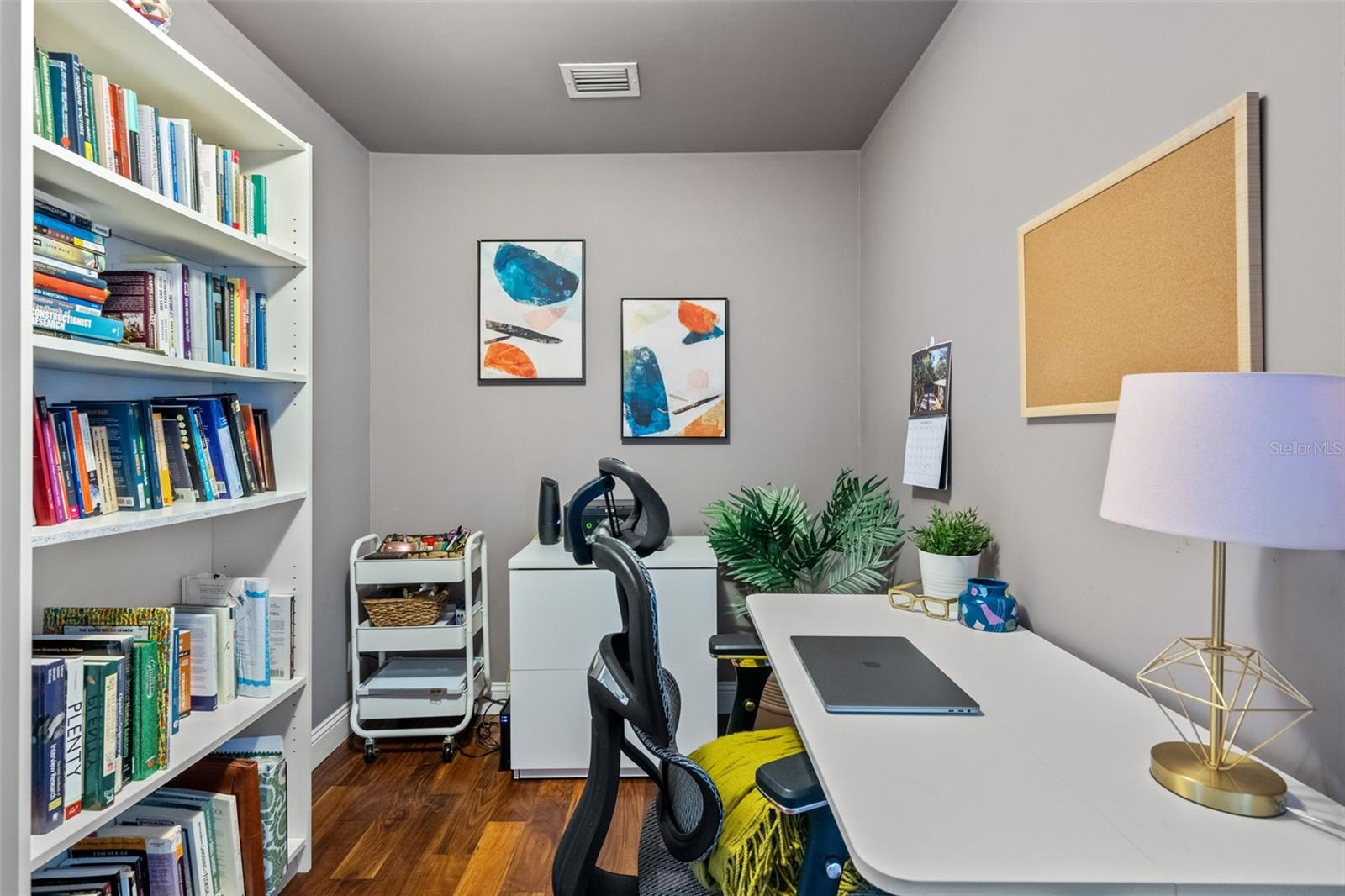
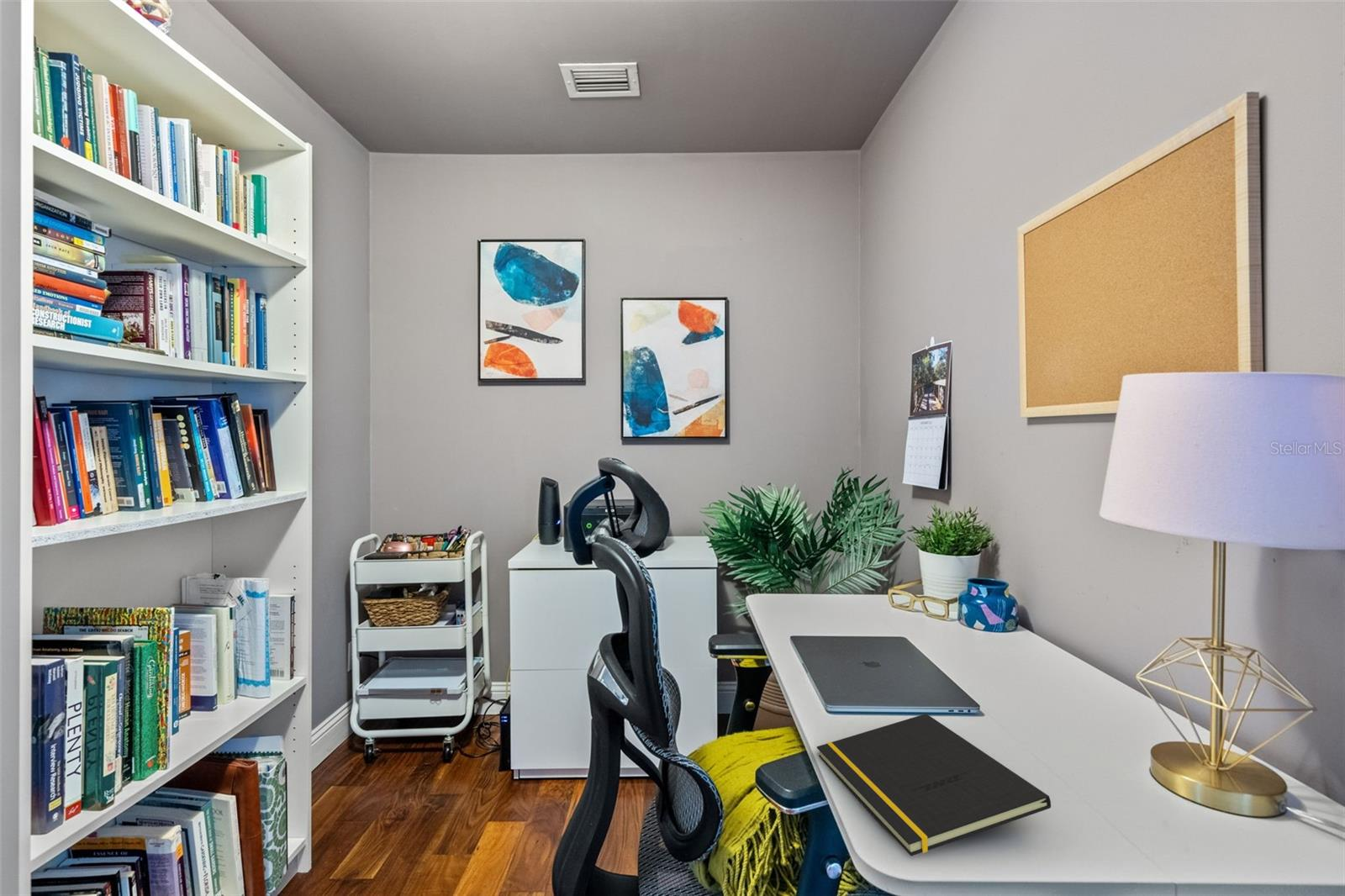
+ notepad (920, 773)
